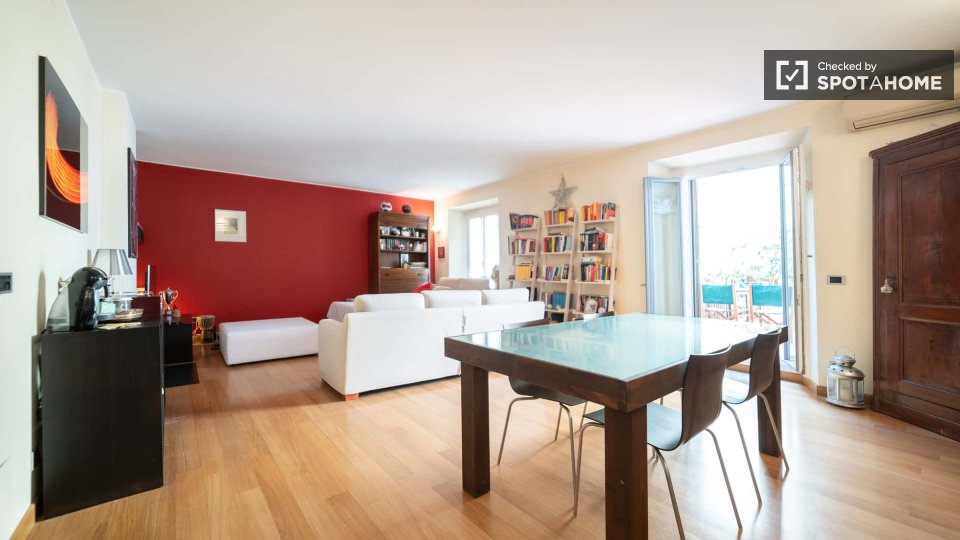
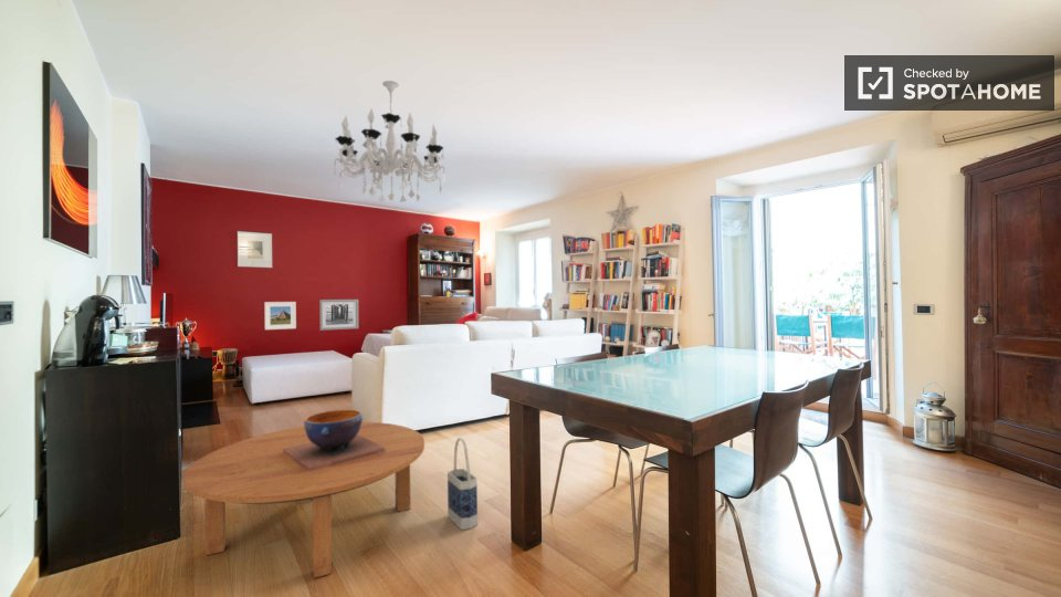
+ decorative bowl (333, 433)
+ coffee table (317, 489)
+ bag (462, 479)
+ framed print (280, 315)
+ chandelier (391, 142)
+ wall art (339, 314)
